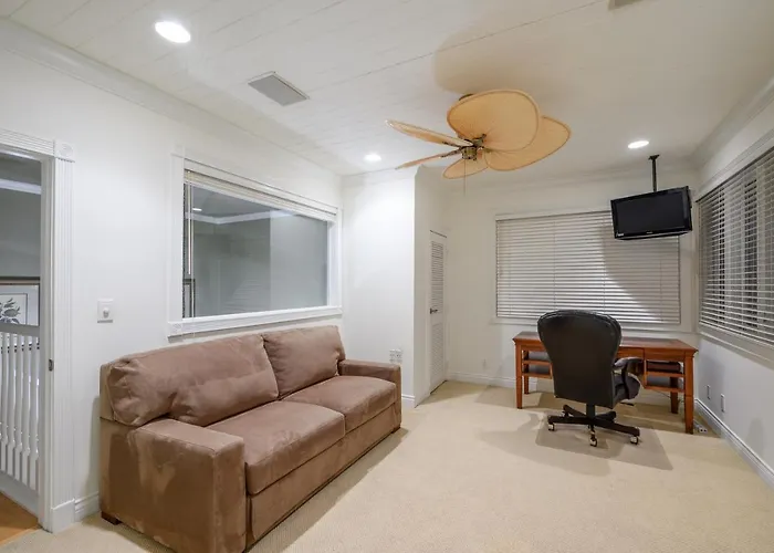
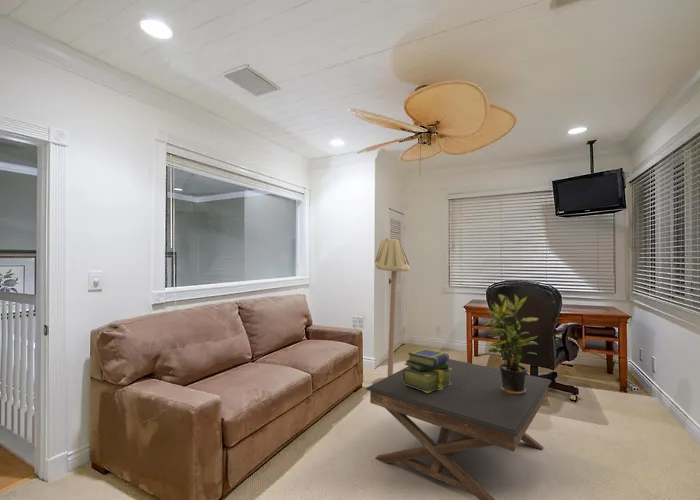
+ coffee table (461, 417)
+ stack of books (427, 367)
+ potted plant (509, 342)
+ floor lamp (392, 309)
